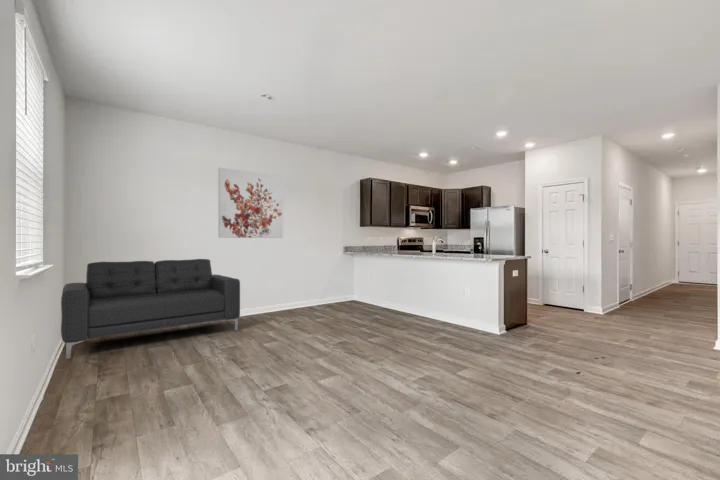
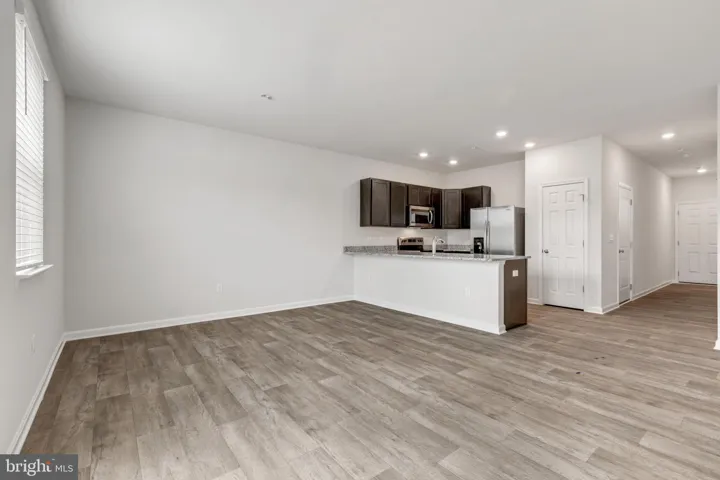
- wall art (252, 205)
- sofa (157, 298)
